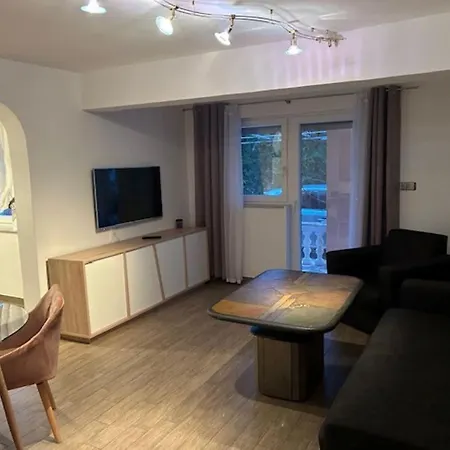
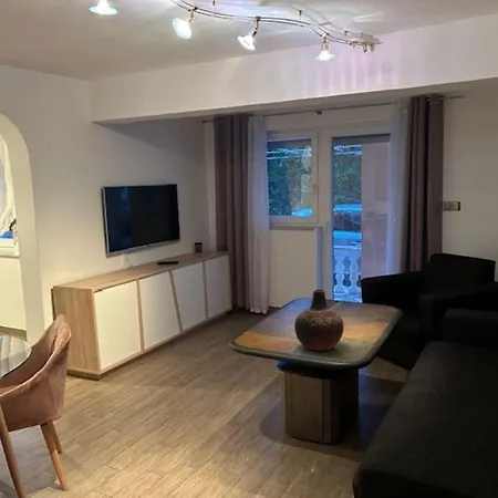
+ vase (319, 319)
